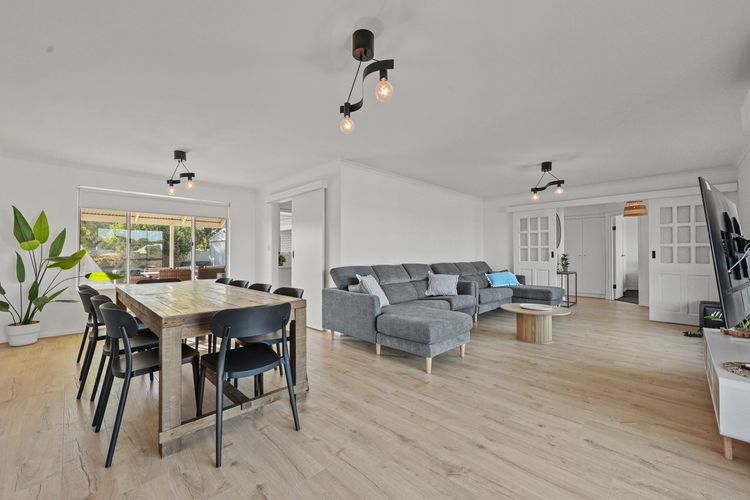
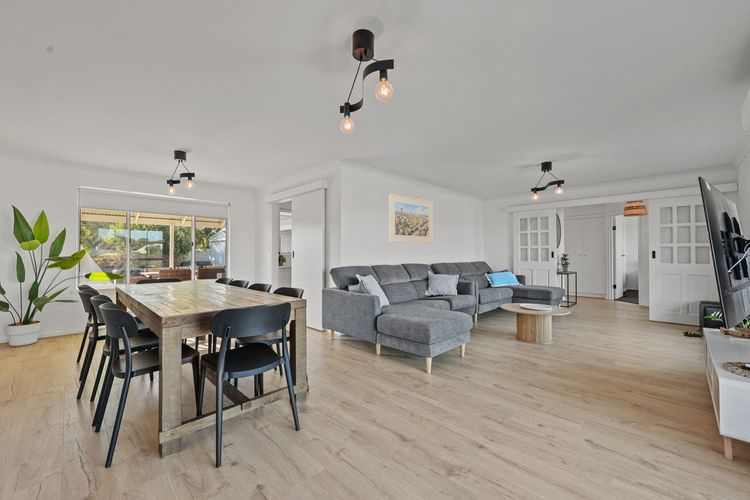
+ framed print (412, 220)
